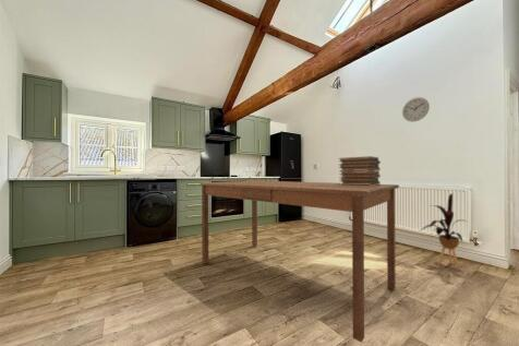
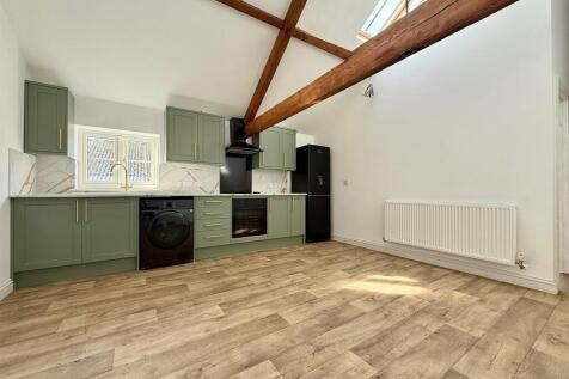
- book stack (359, 169)
- house plant (443, 228)
- dining table (290, 204)
- wall clock (414, 109)
